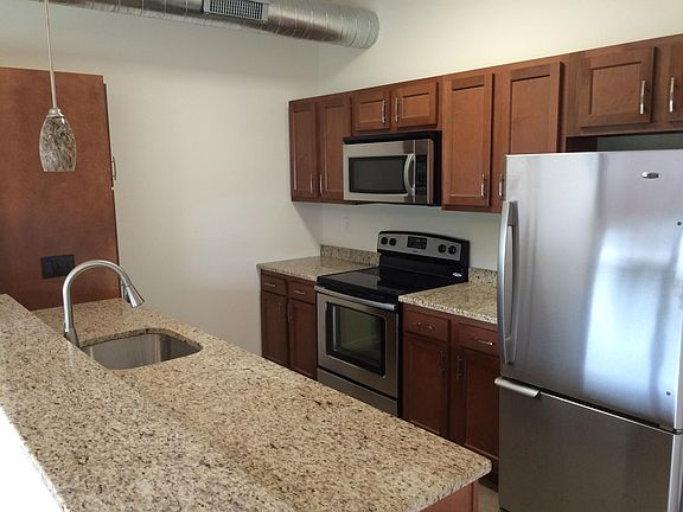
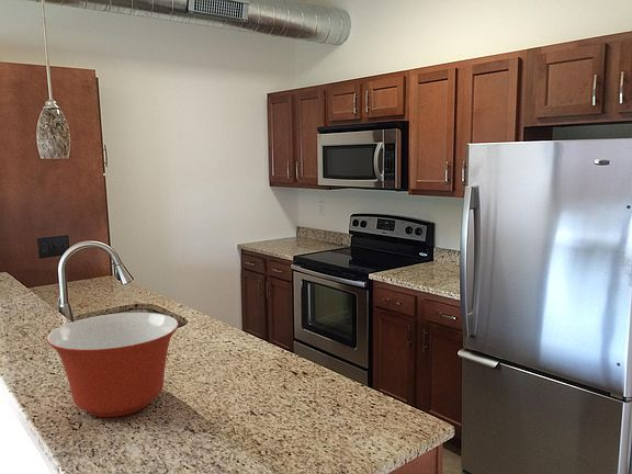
+ mixing bowl (117, 365)
